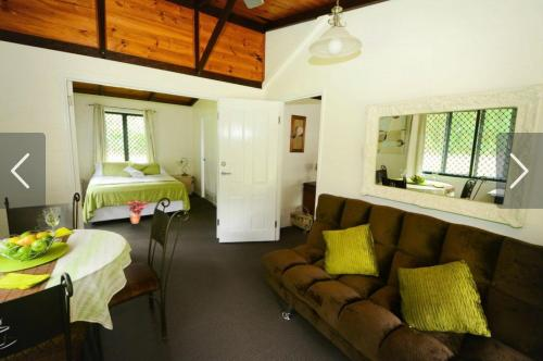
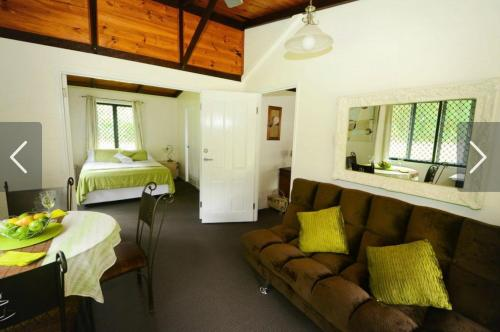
- potted plant (137, 211)
